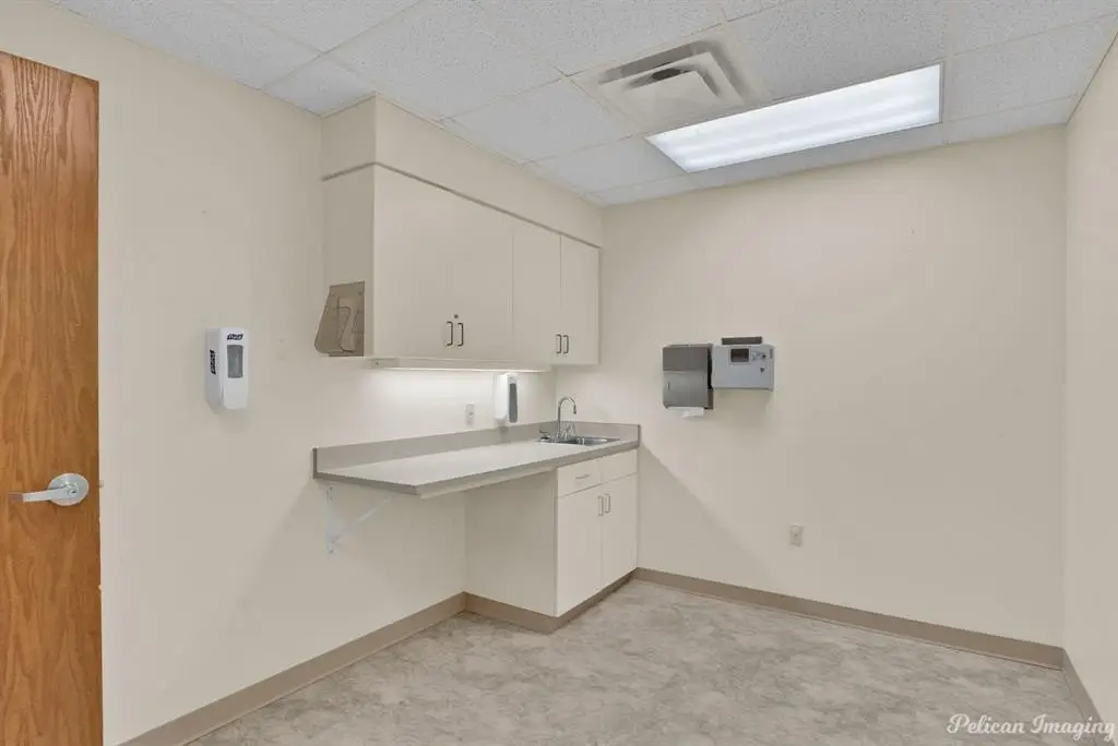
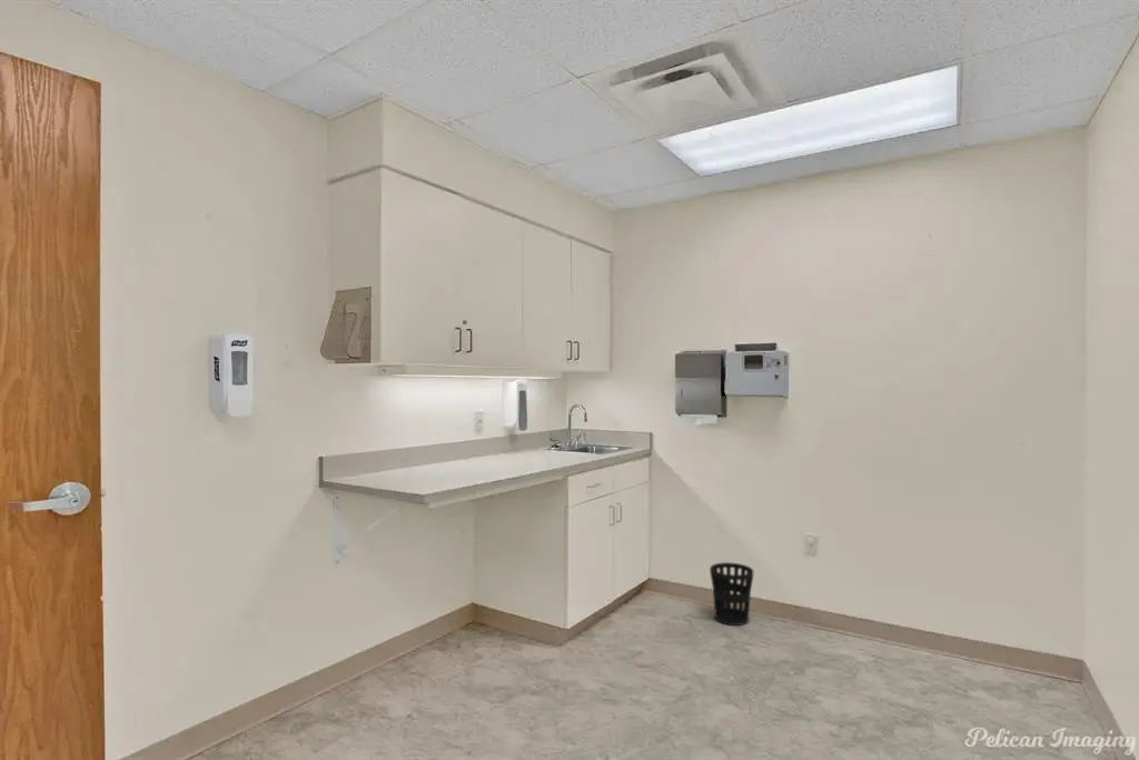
+ wastebasket (731, 594)
